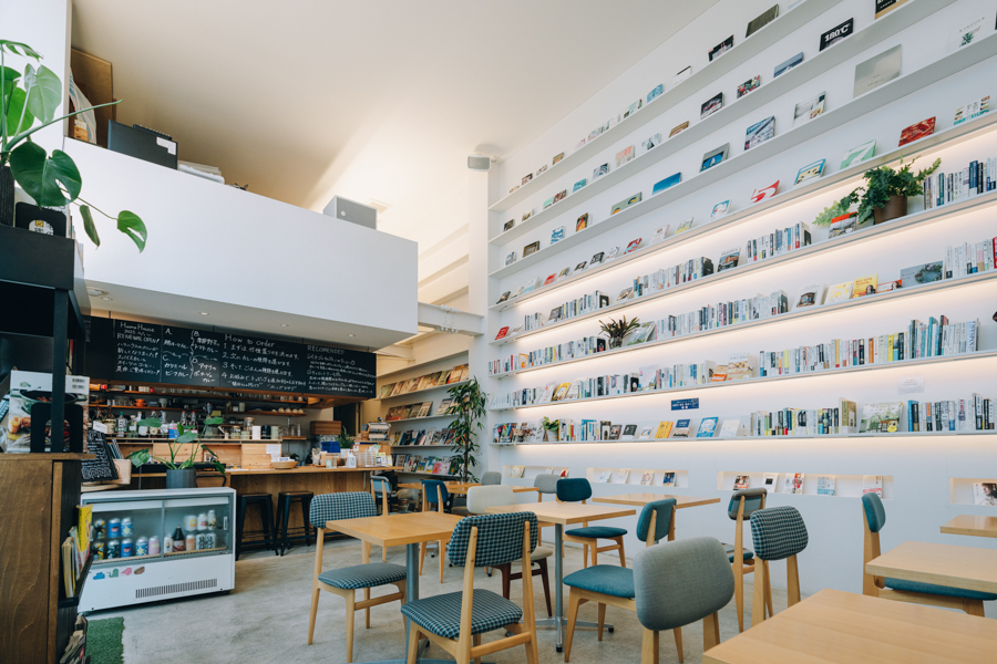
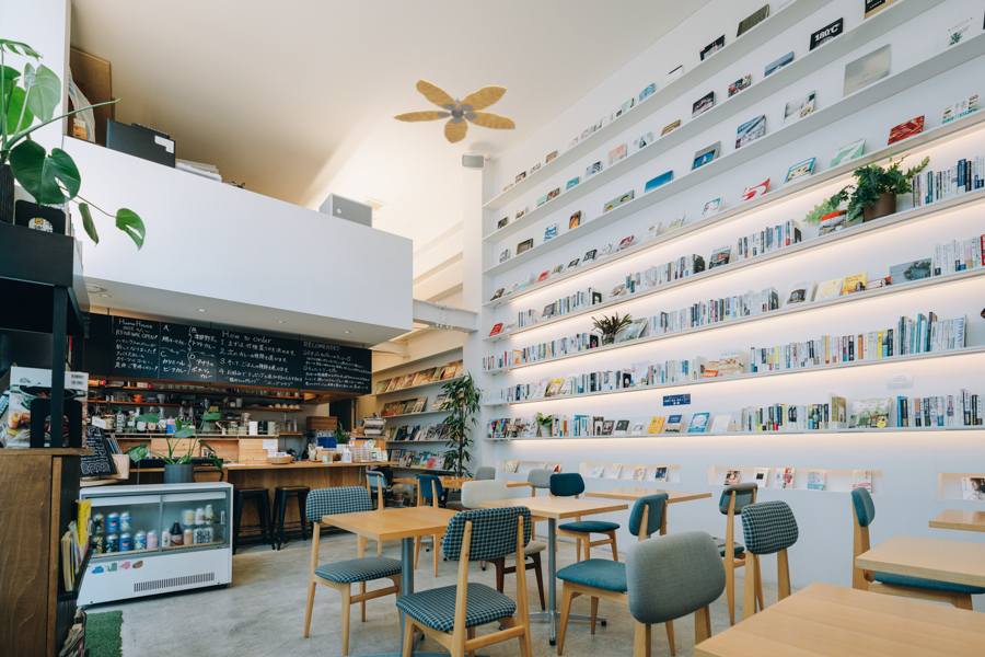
+ ceiling fan (454, 106)
